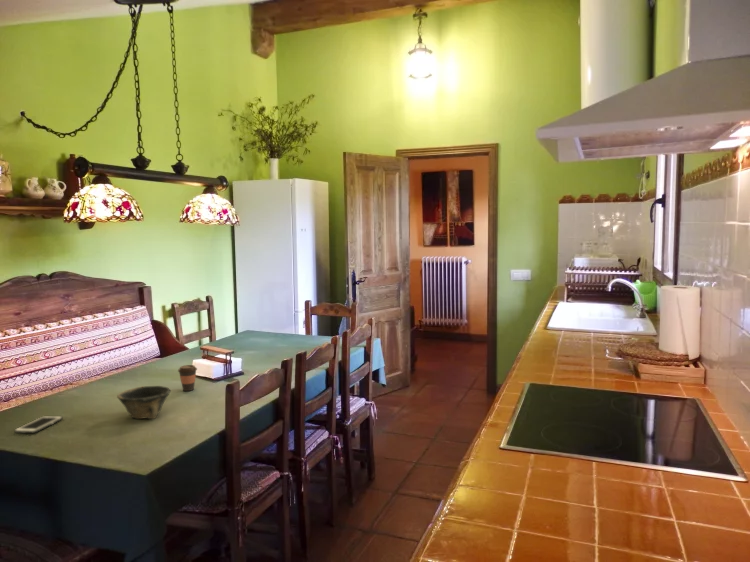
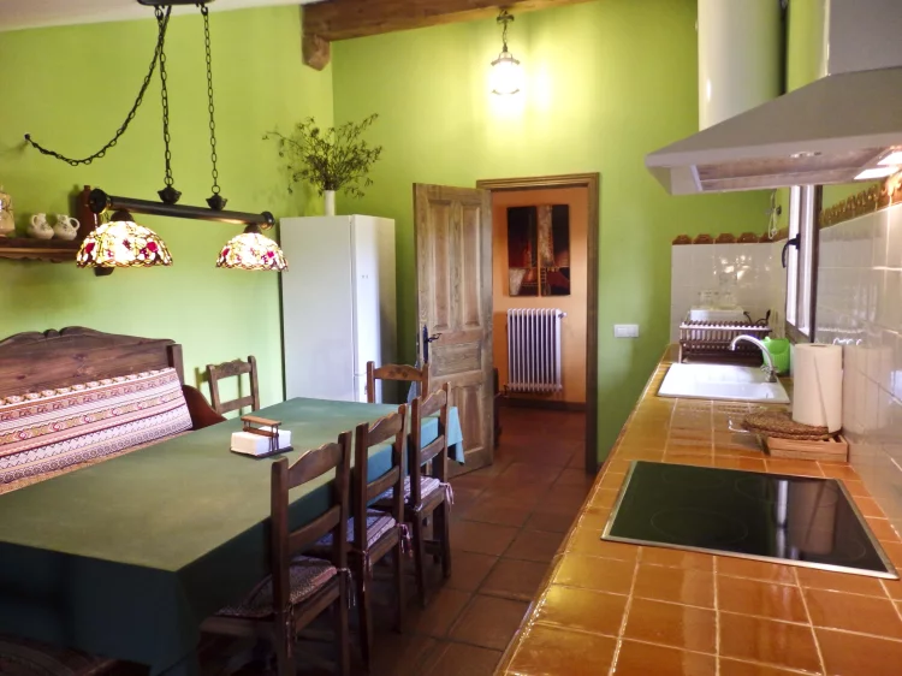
- bowl (144, 403)
- coffee cup (187, 378)
- cell phone (39, 424)
